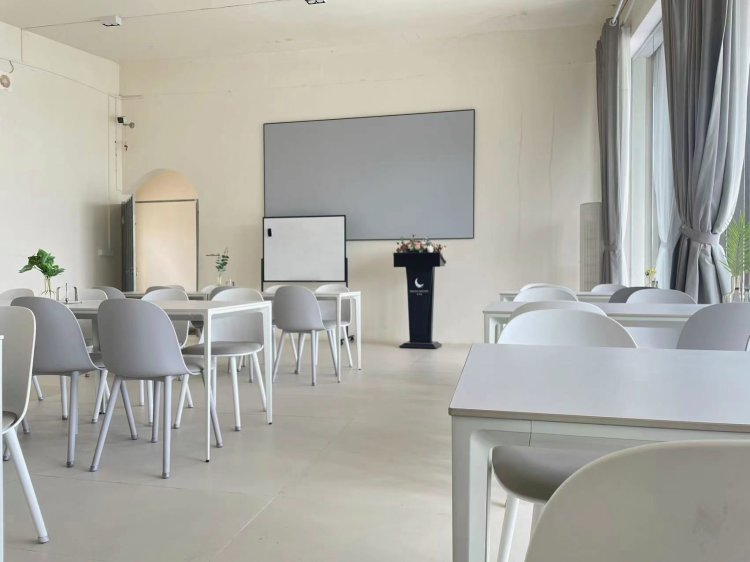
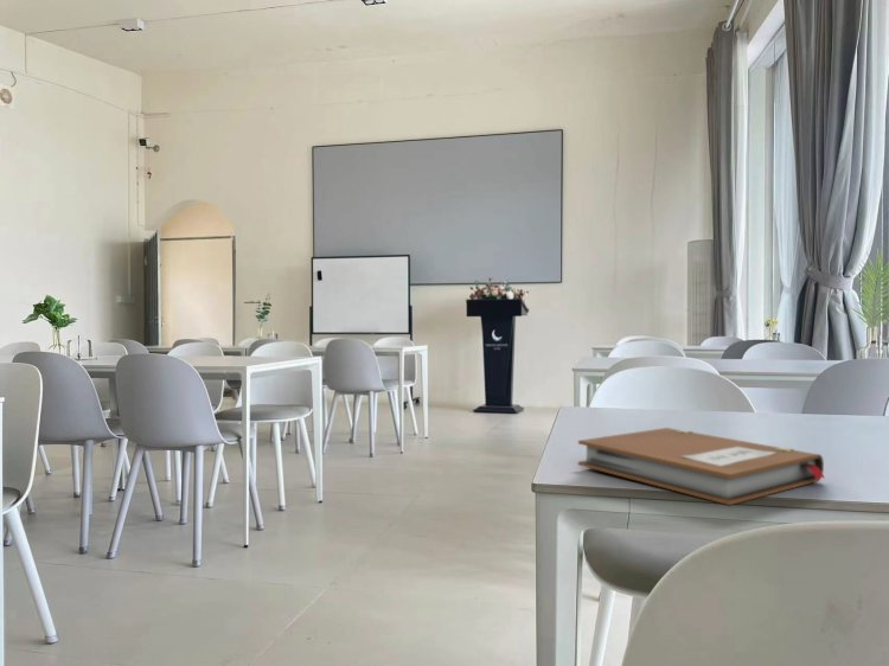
+ notebook (699, 460)
